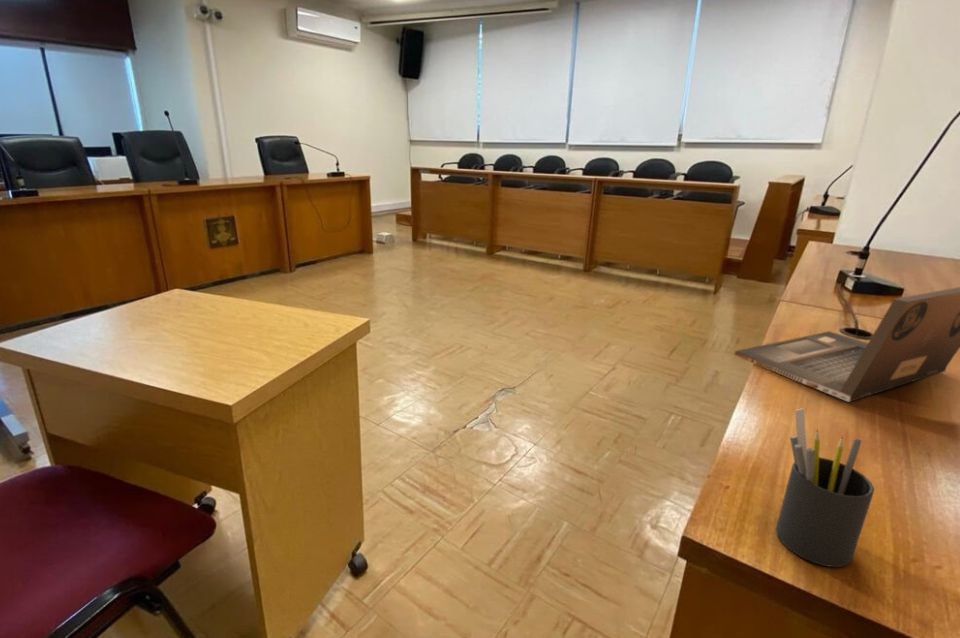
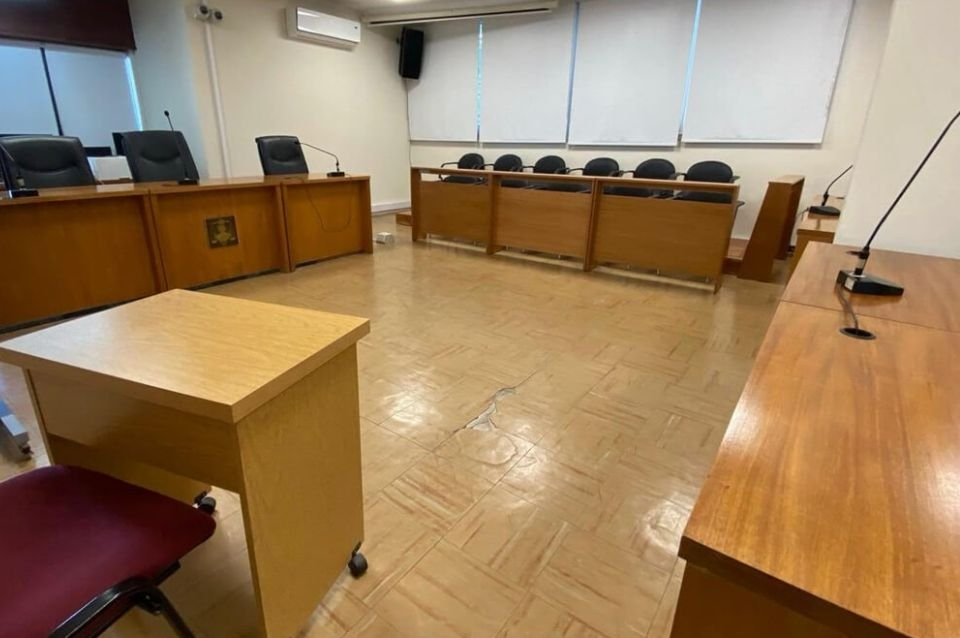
- laptop (856, 339)
- pen holder (823, 485)
